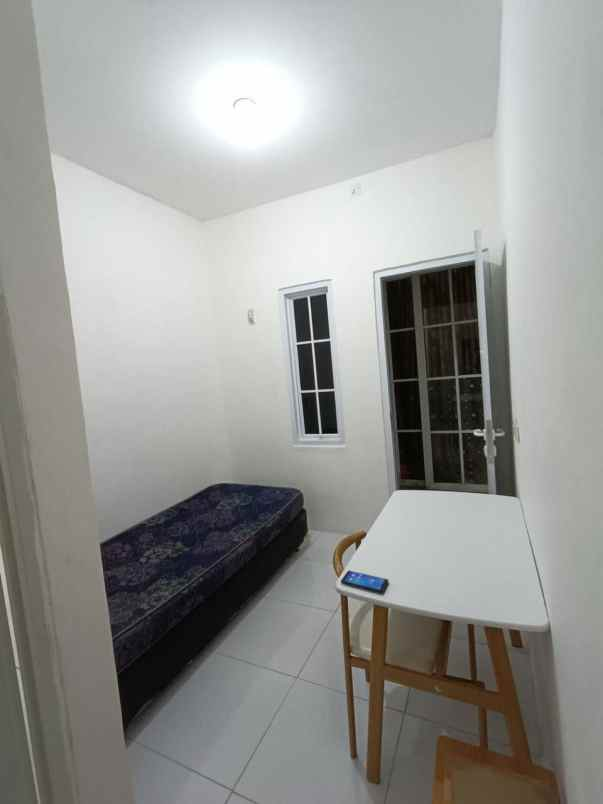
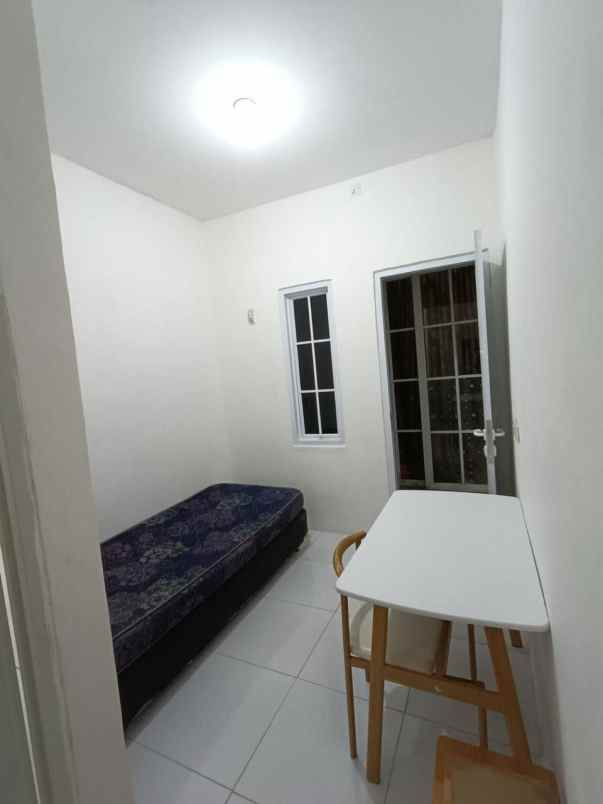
- smartphone (364, 581)
